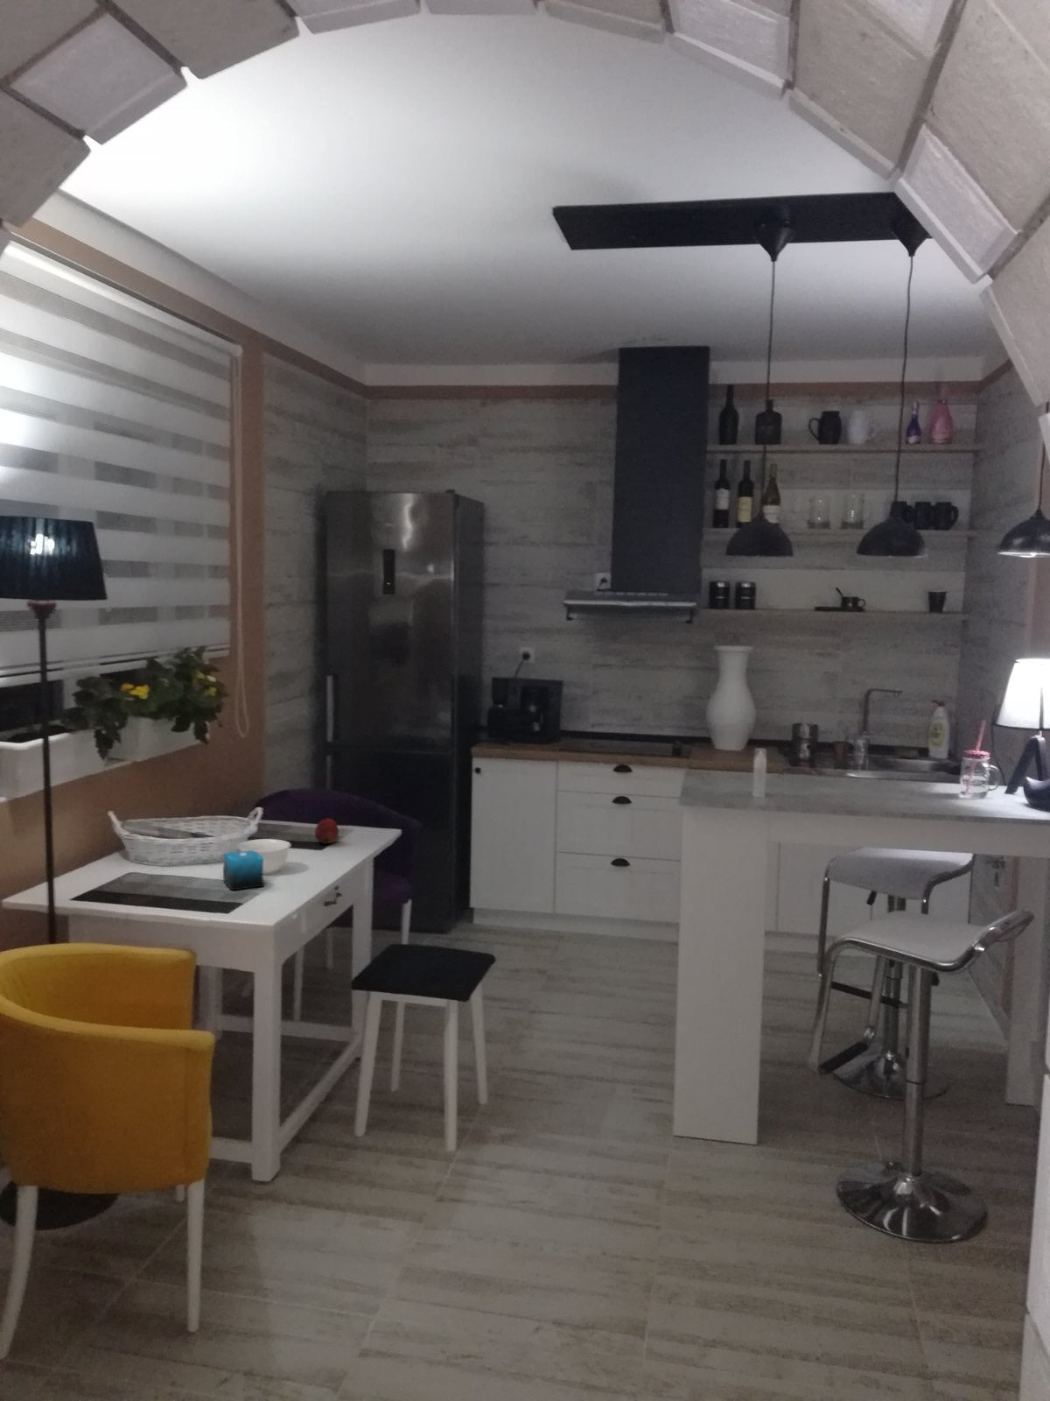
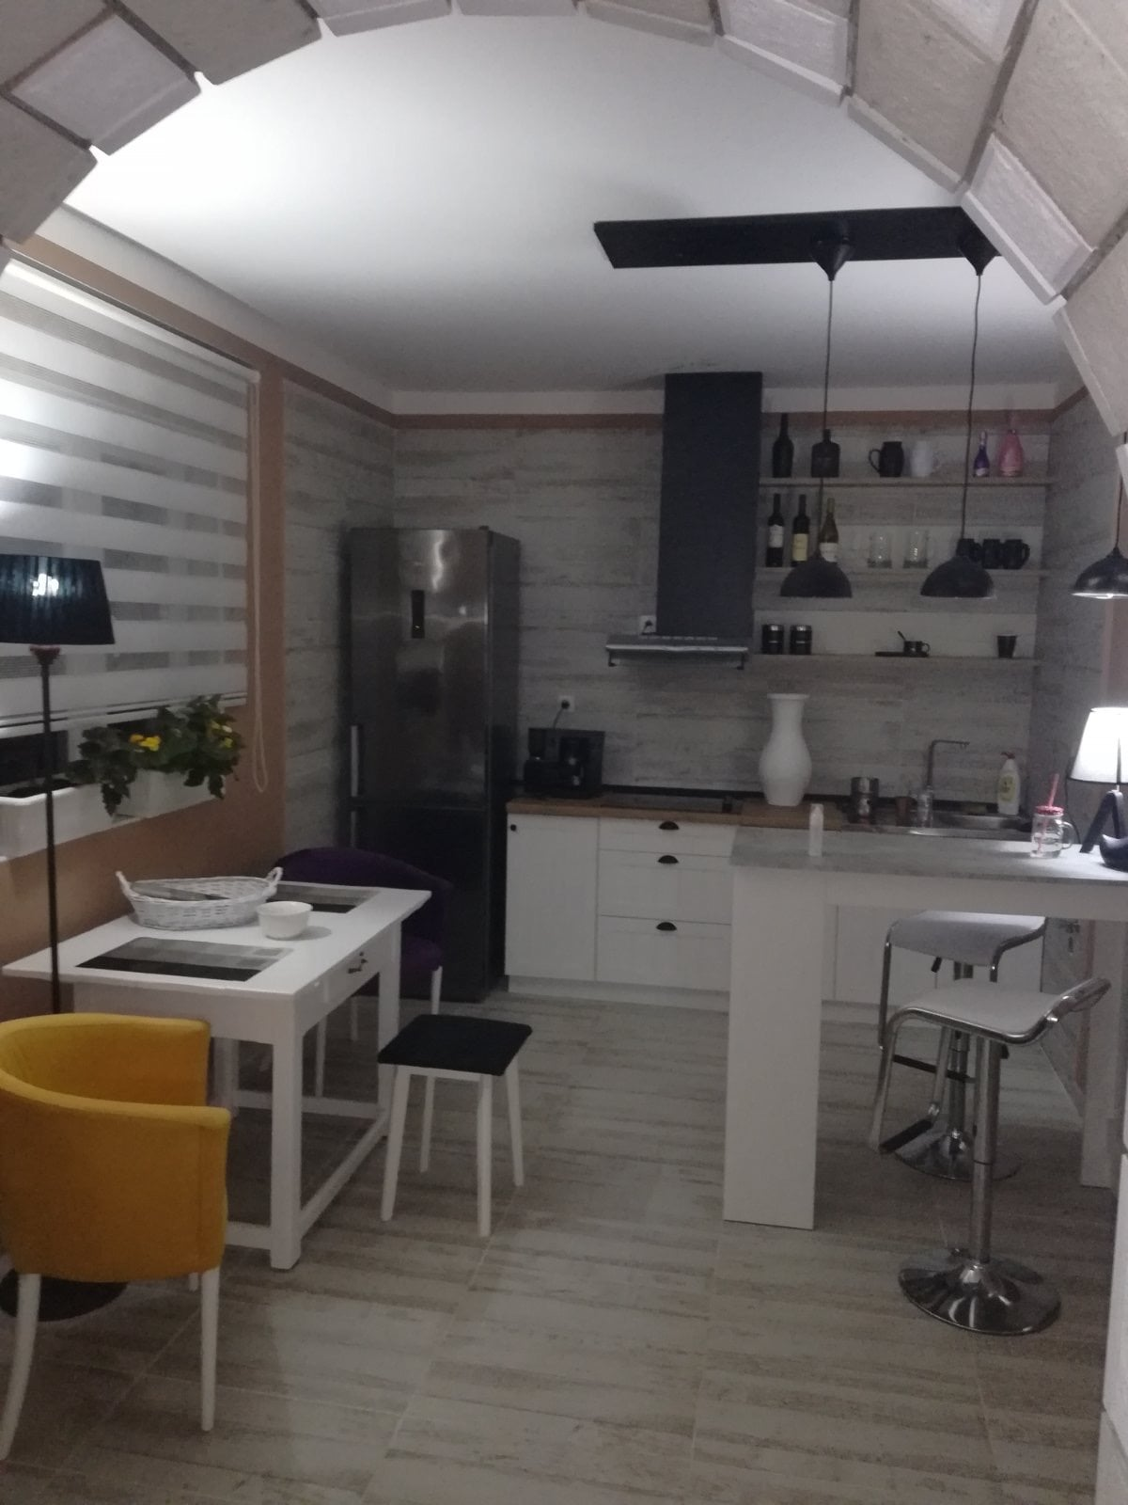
- candle (243, 863)
- apple (326, 831)
